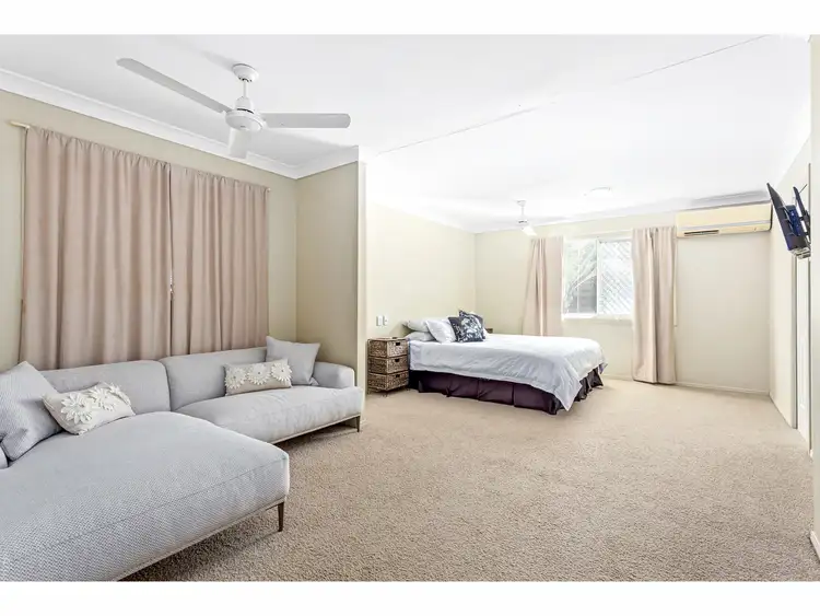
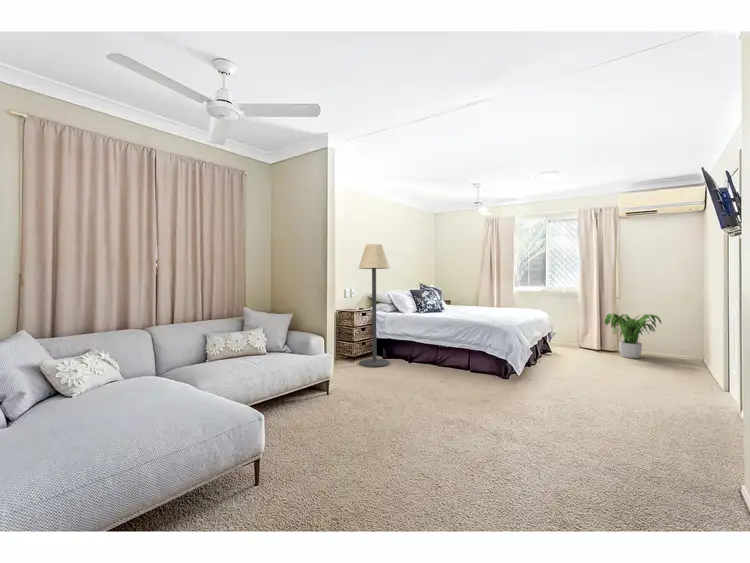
+ floor lamp (374, 304)
+ potted plant (632, 335)
